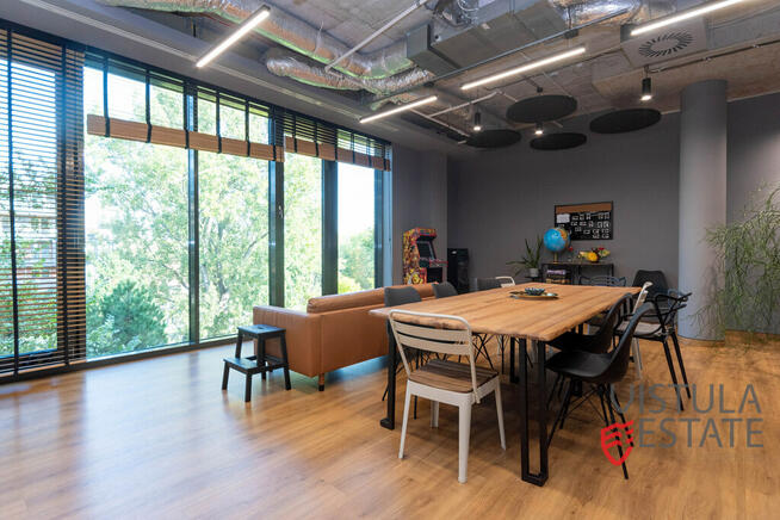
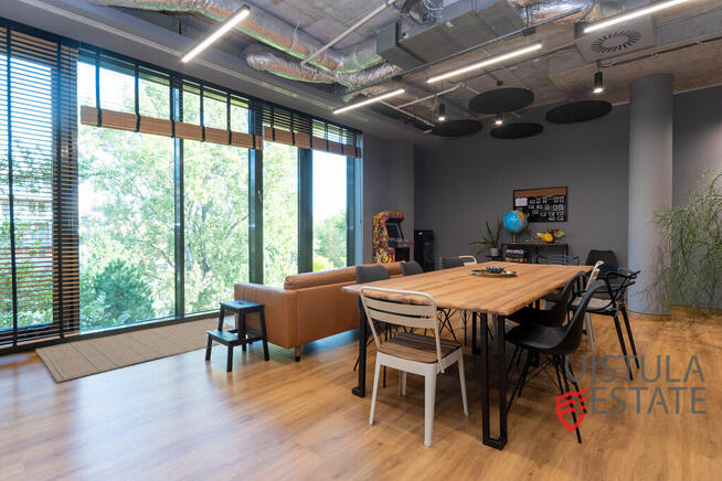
+ rug (155, 341)
